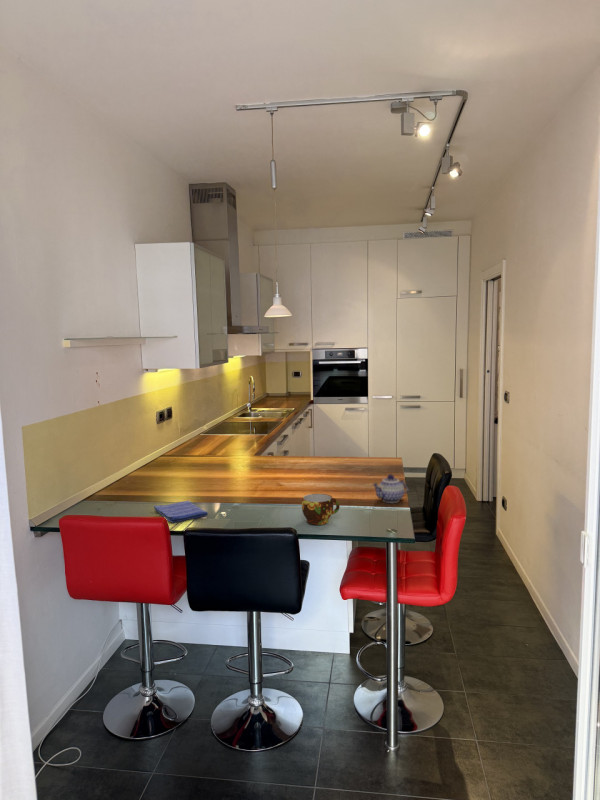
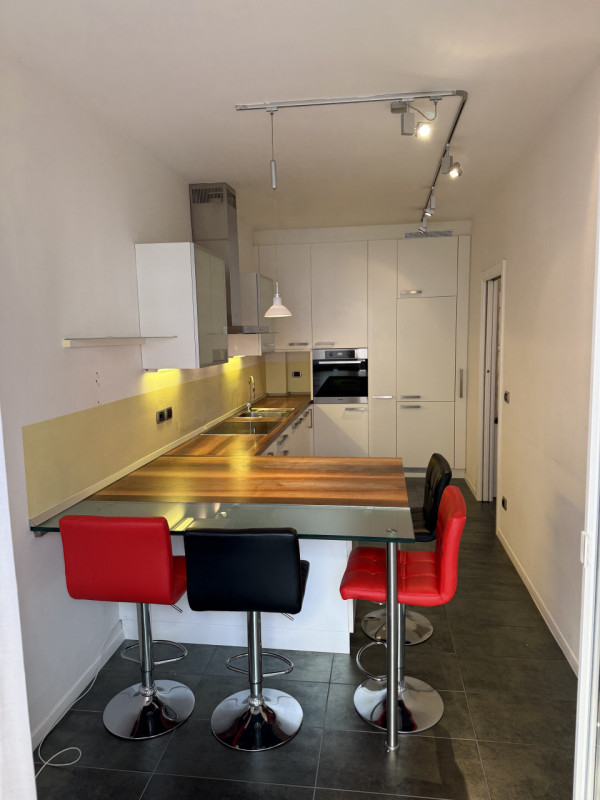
- teapot (390, 487)
- cup (319, 509)
- dish towel (180, 510)
